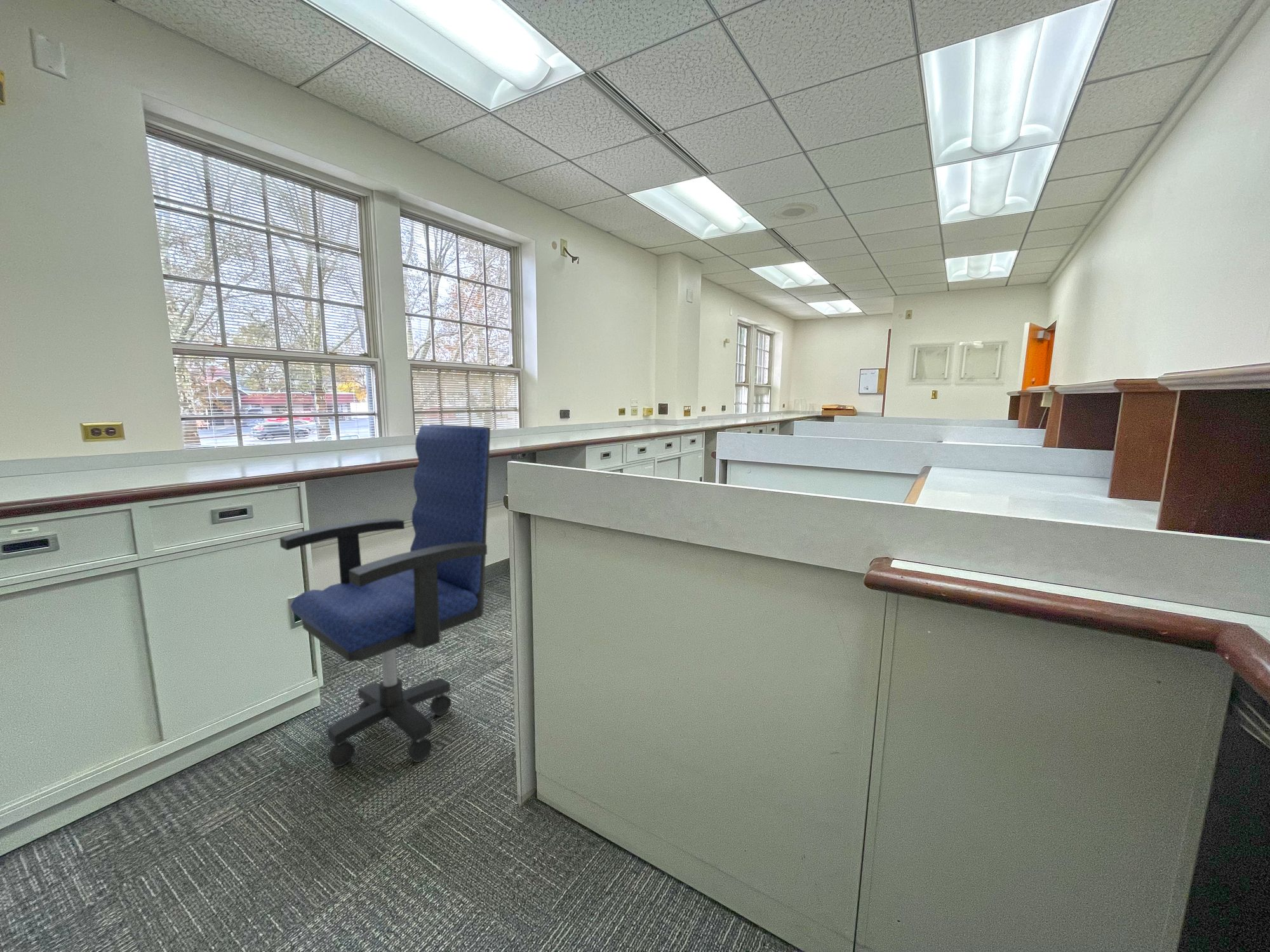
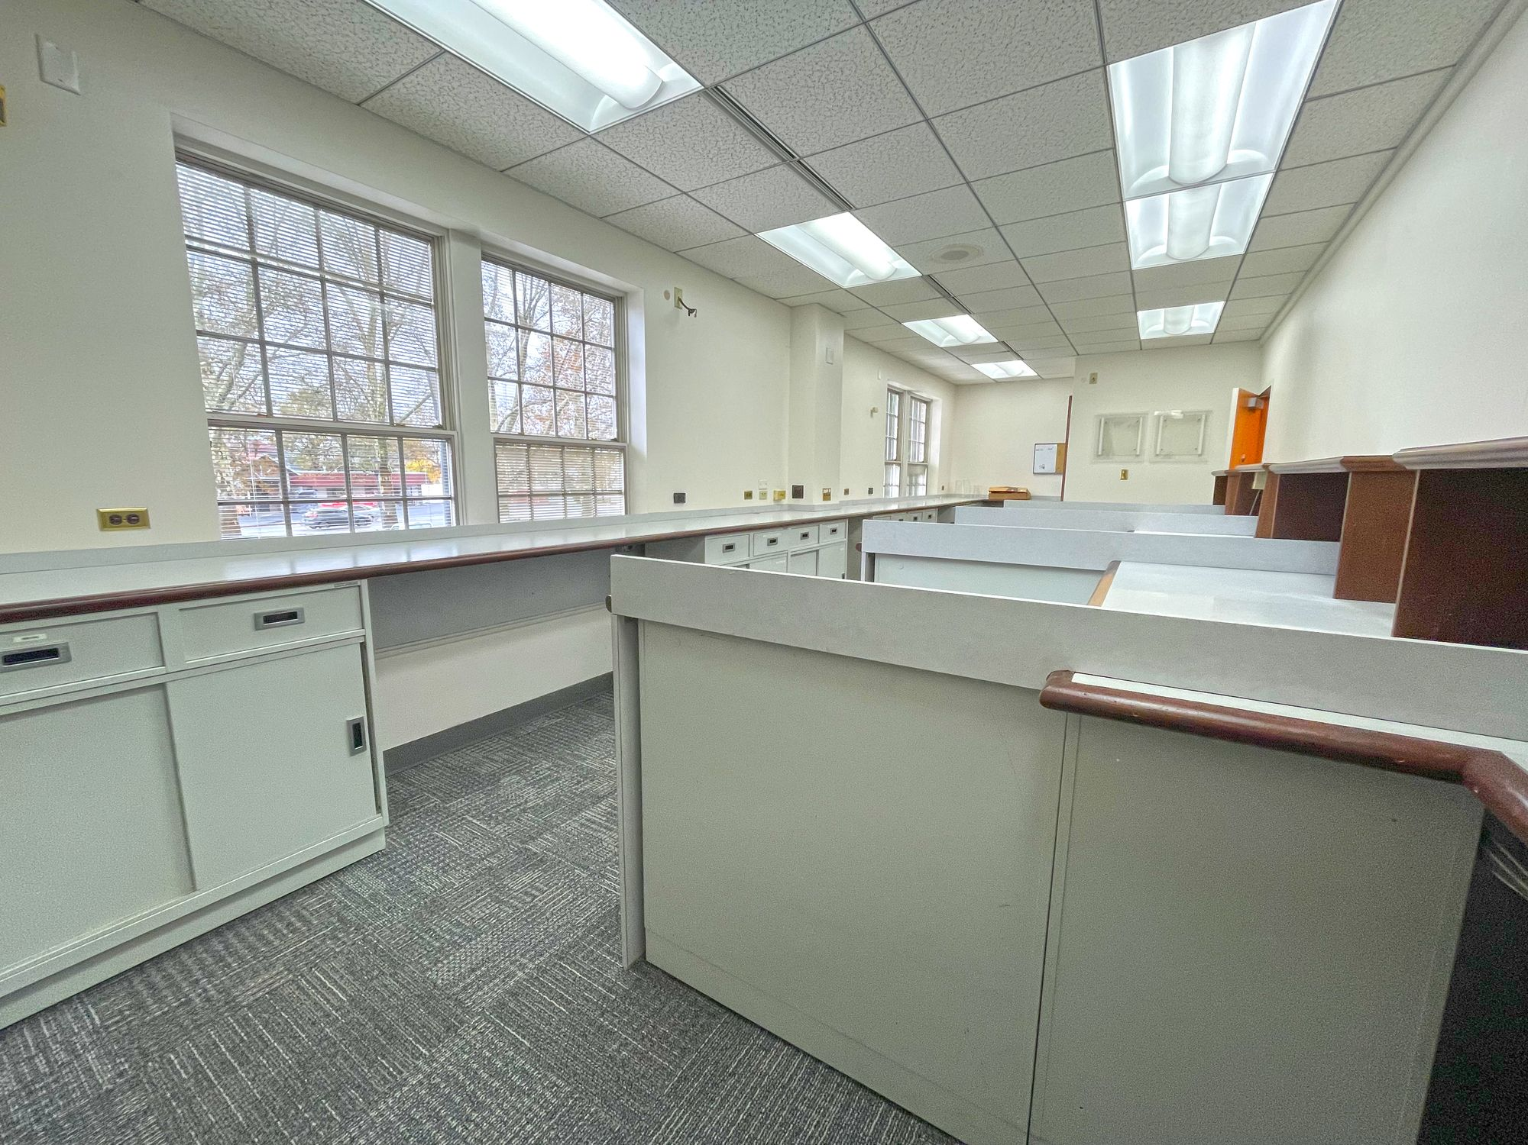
- office chair (399, 585)
